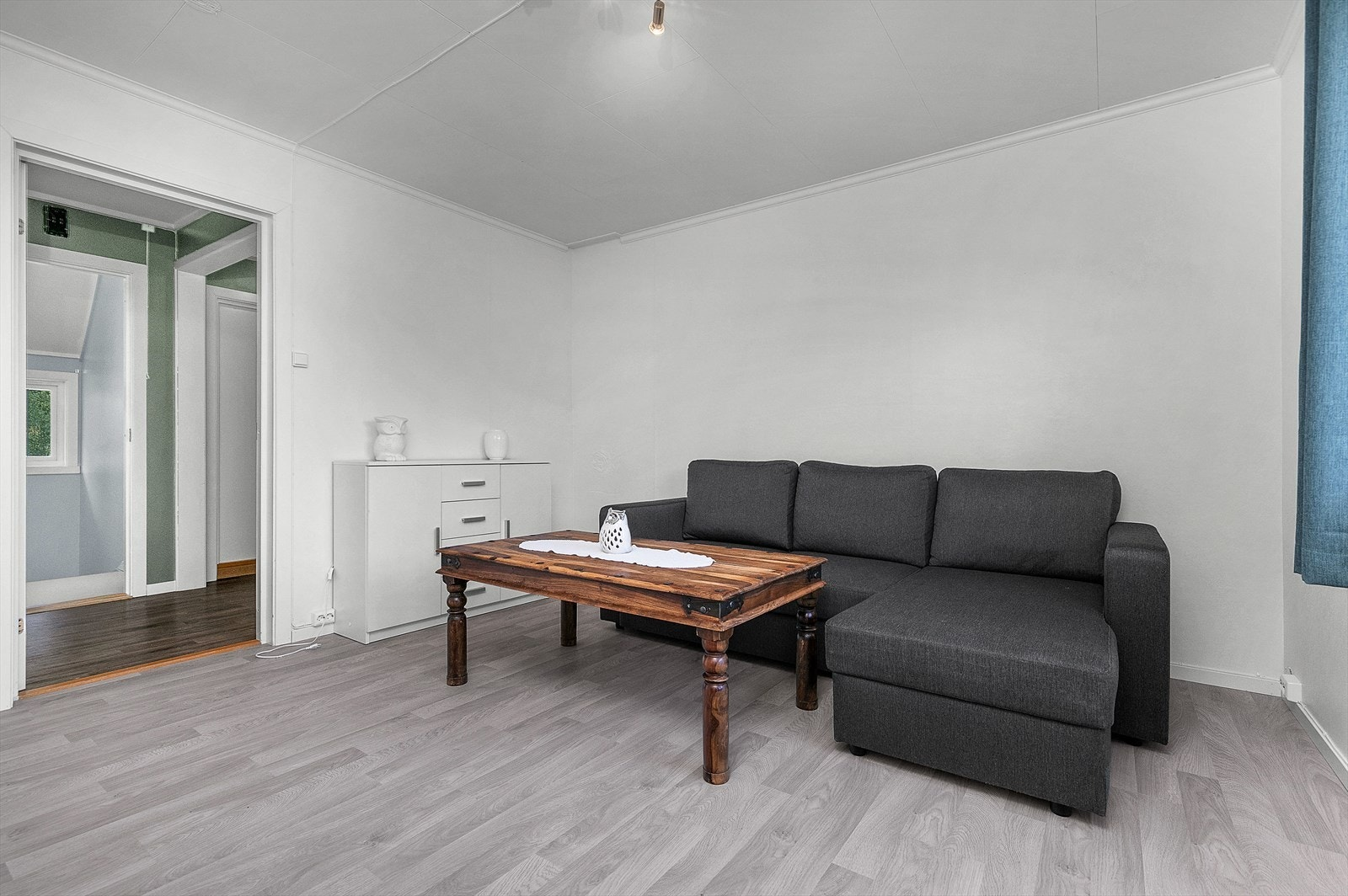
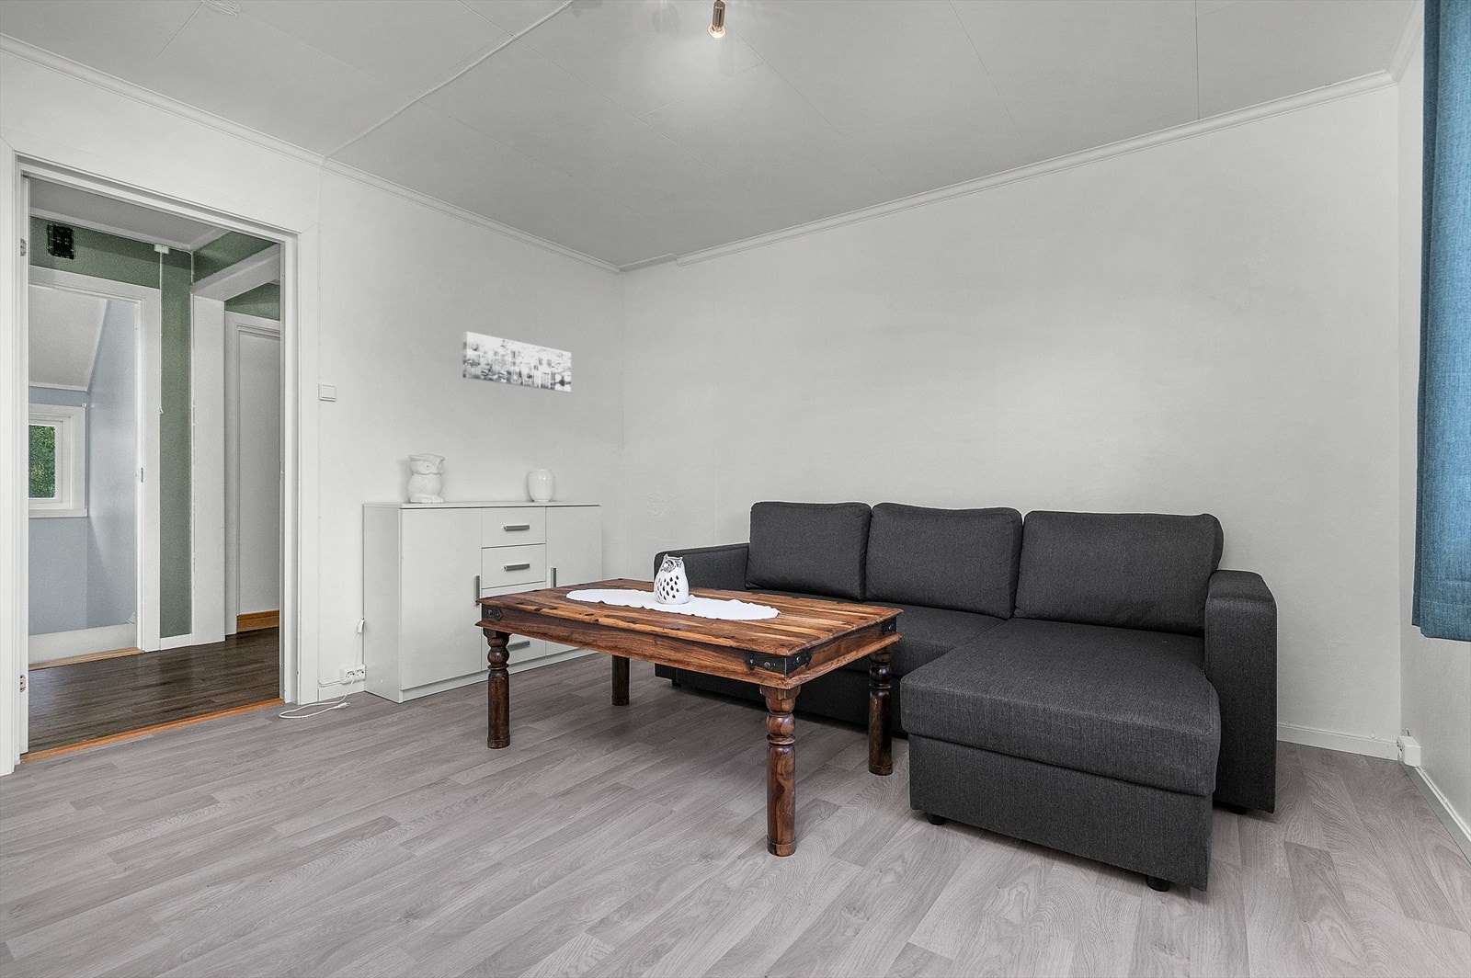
+ wall art (521, 363)
